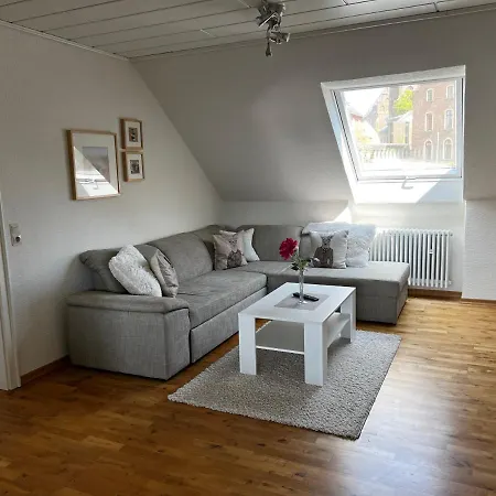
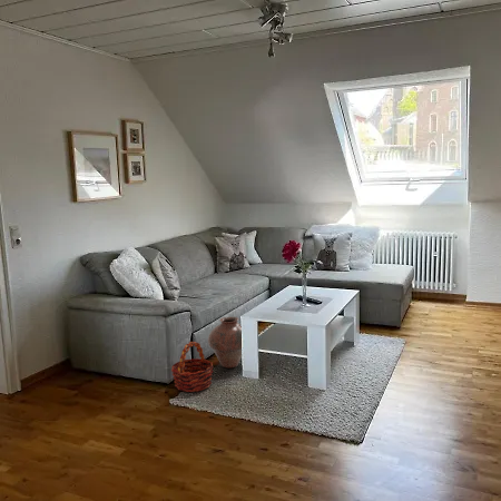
+ basket (191, 363)
+ vase (229, 342)
